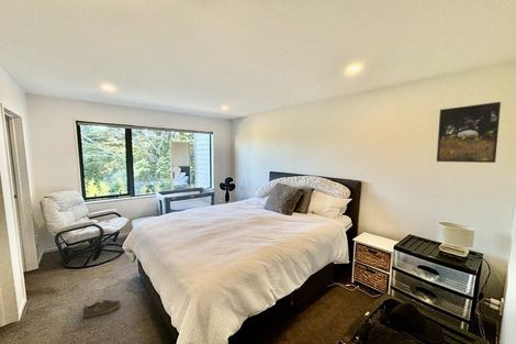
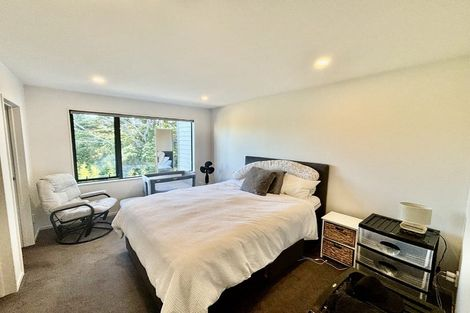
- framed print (465, 134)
- sneaker (102, 306)
